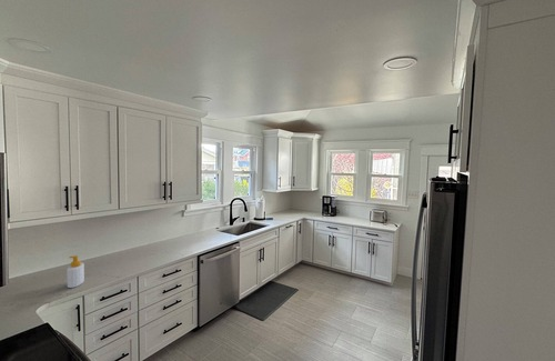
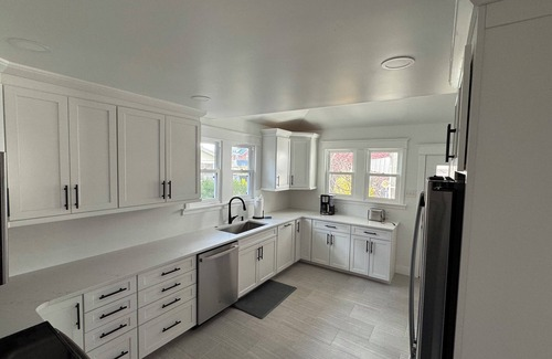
- soap bottle (75, 270)
